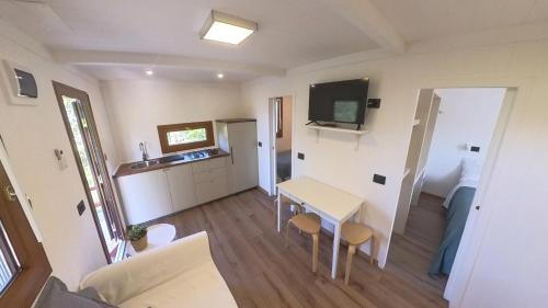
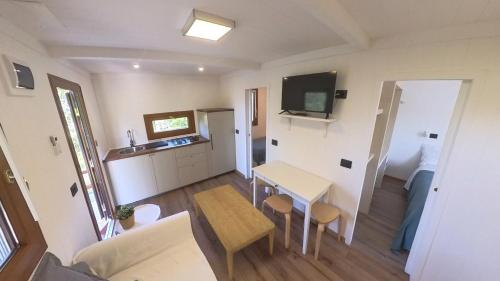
+ coffee table (228, 220)
